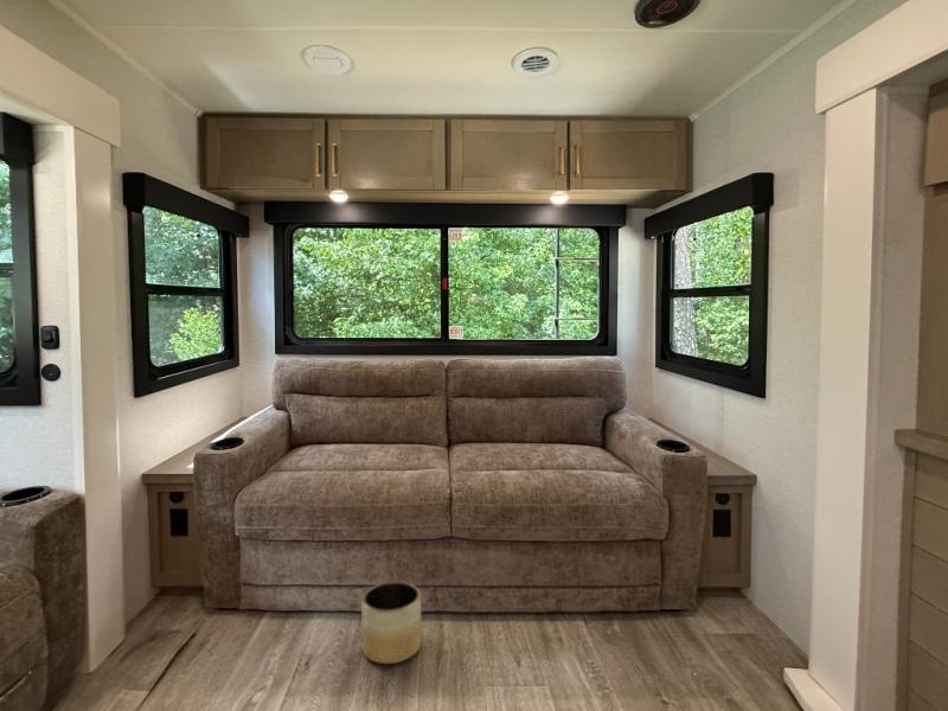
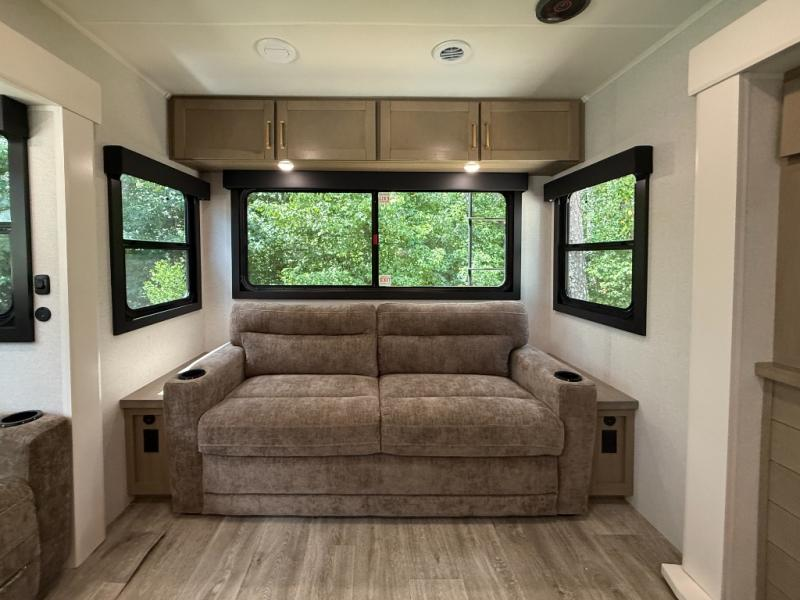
- planter (391, 621)
